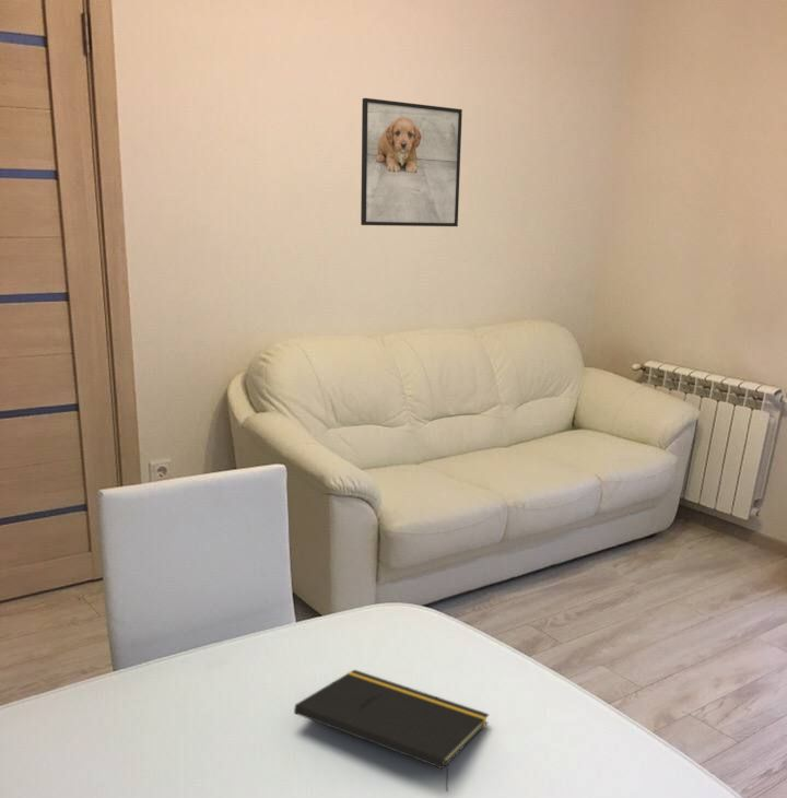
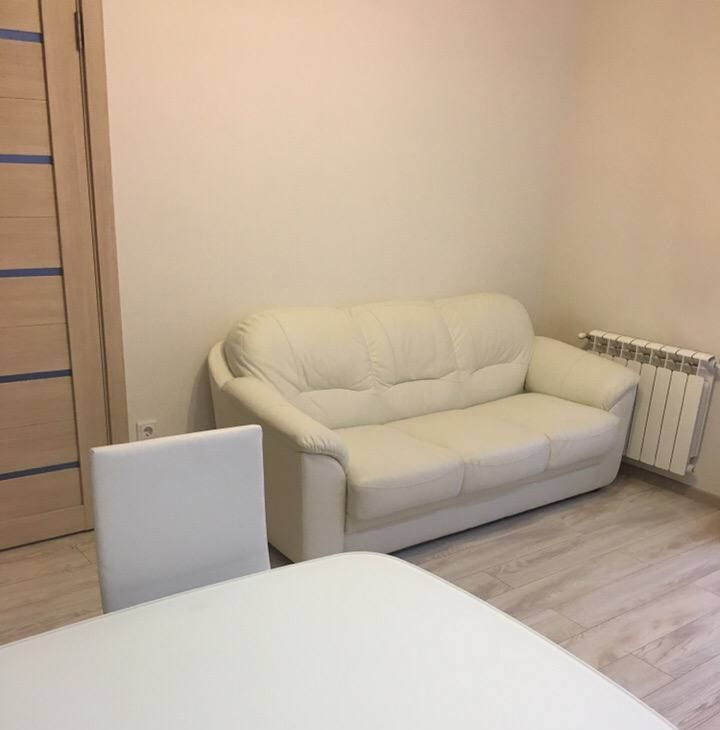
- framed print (412, 165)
- notepad (392, 714)
